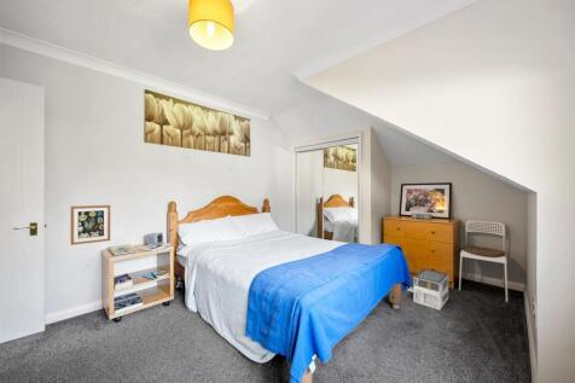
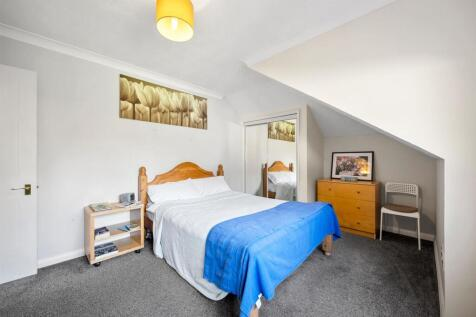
- architectural model (430, 286)
- wall art (91, 224)
